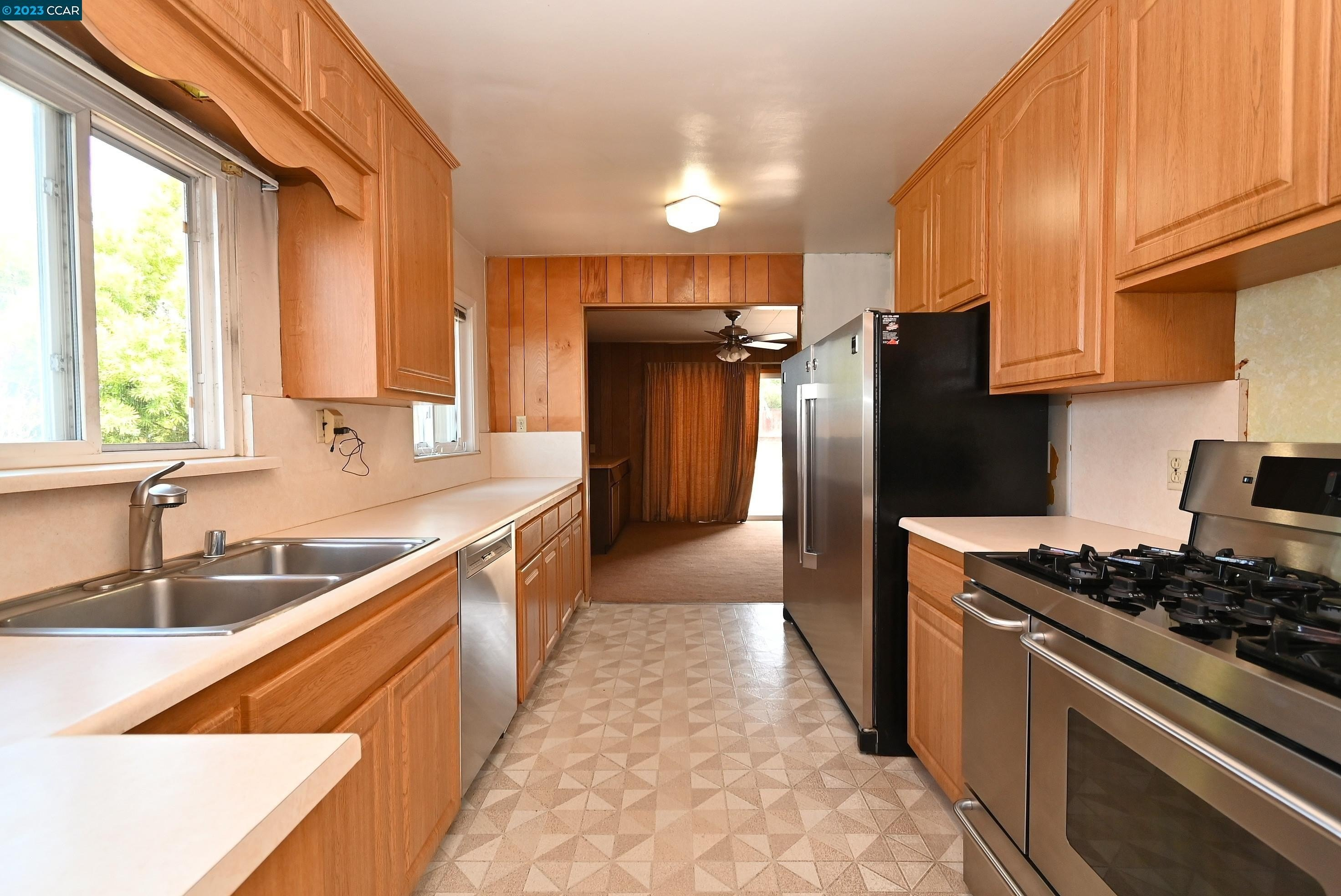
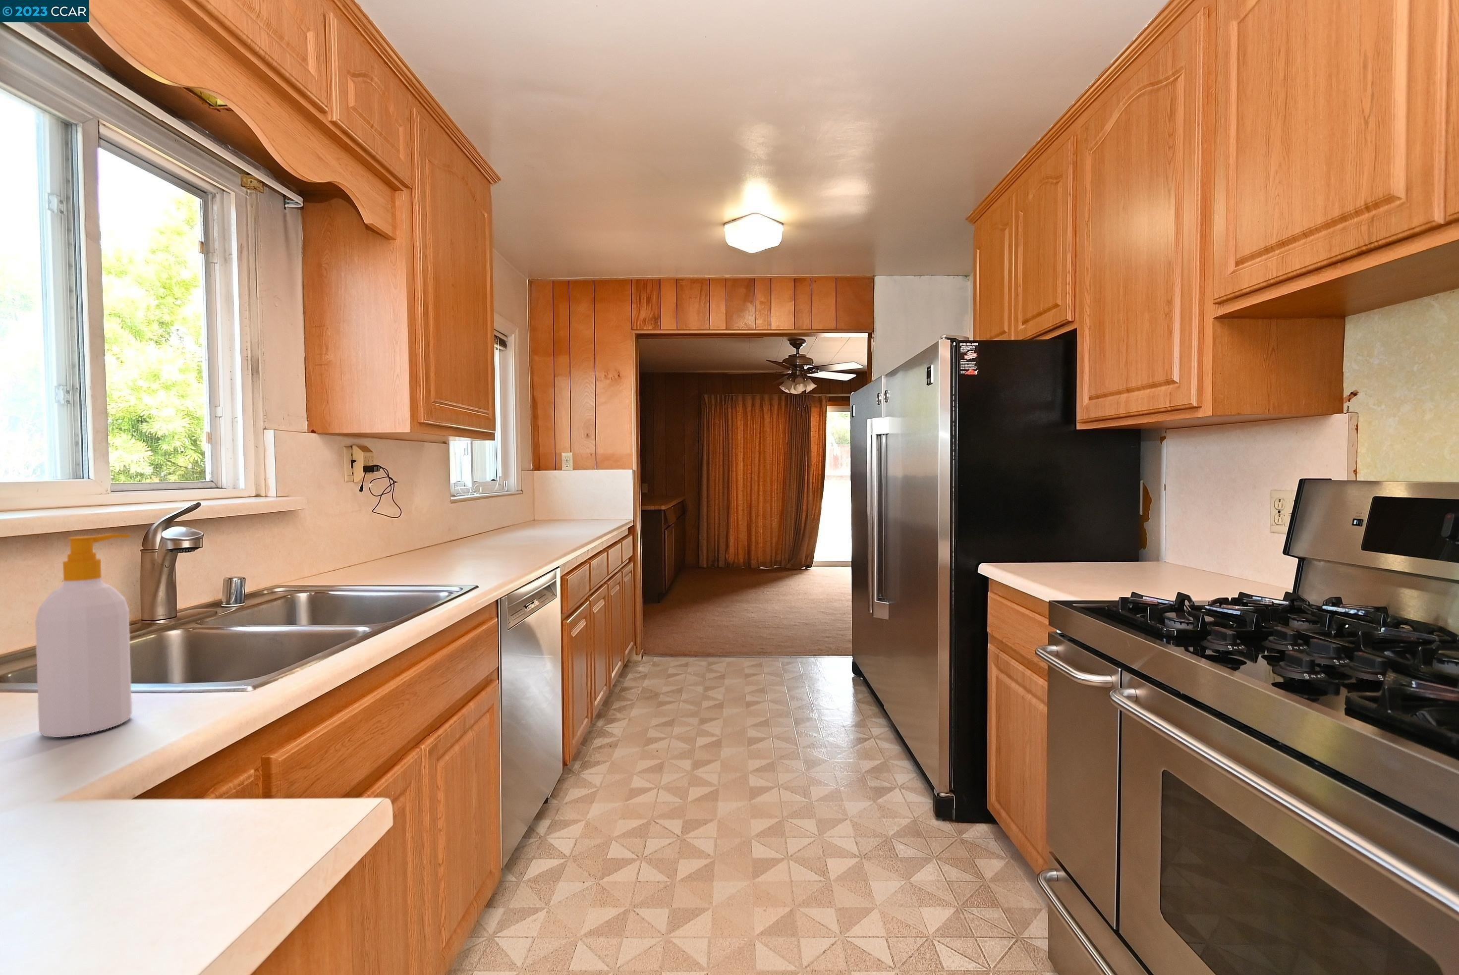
+ soap bottle (88, 630)
